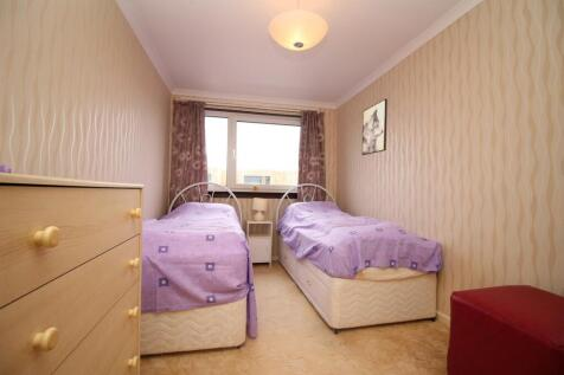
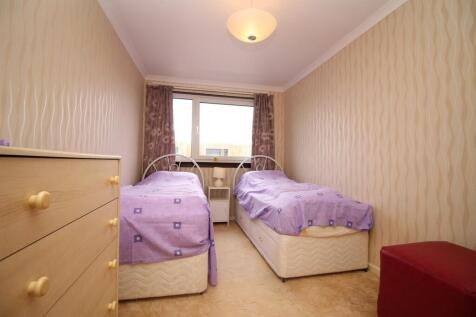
- wall art (373, 129)
